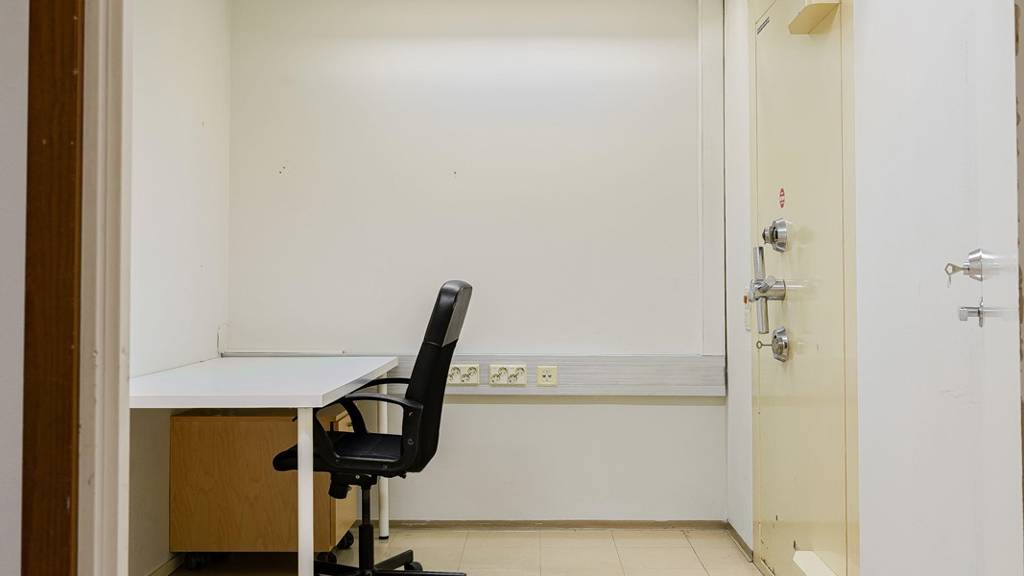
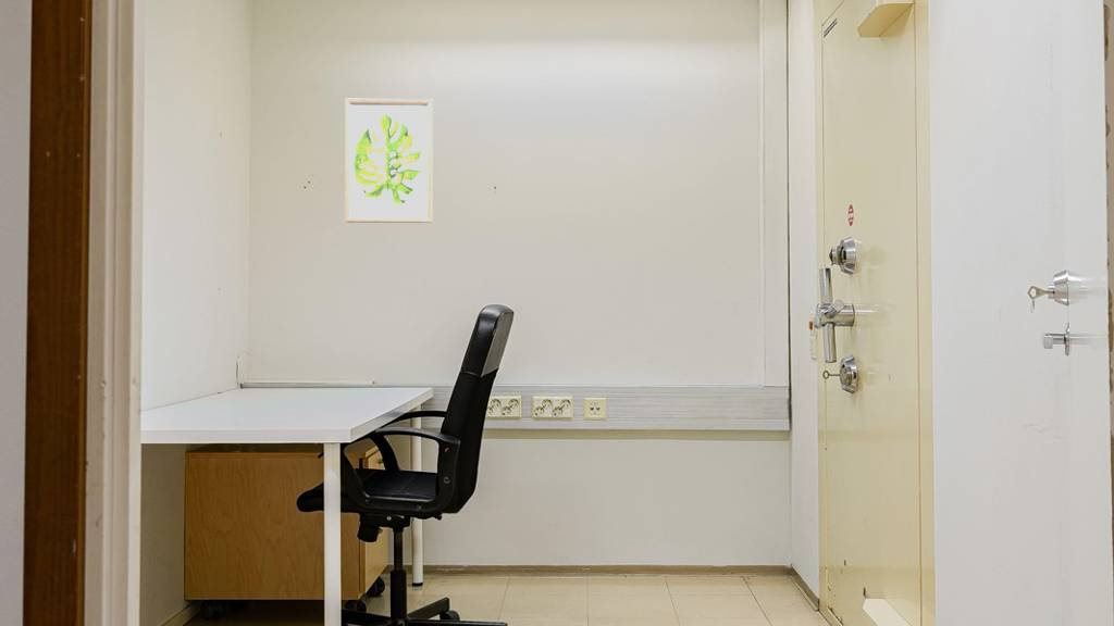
+ wall art (388, 161)
